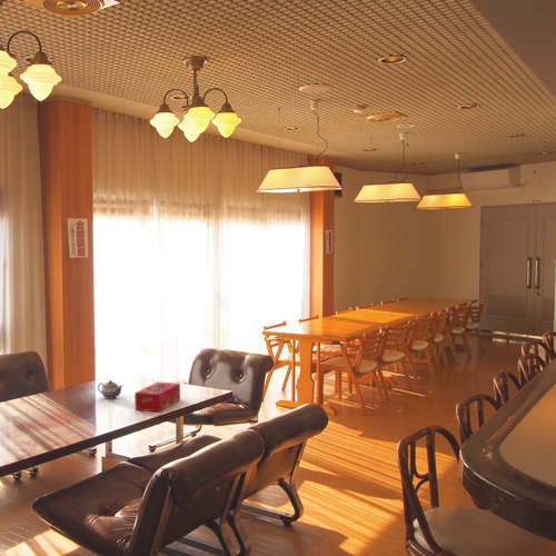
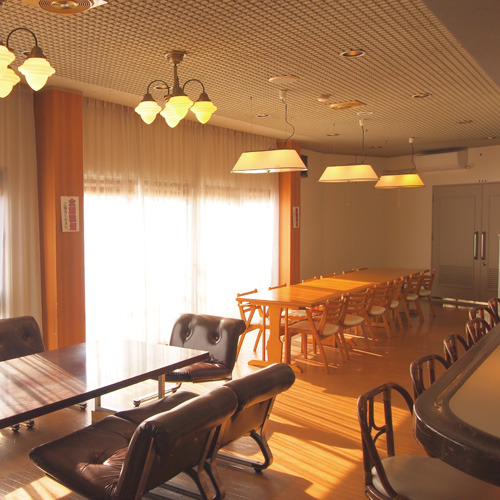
- teapot (110, 388)
- tissue box (158, 396)
